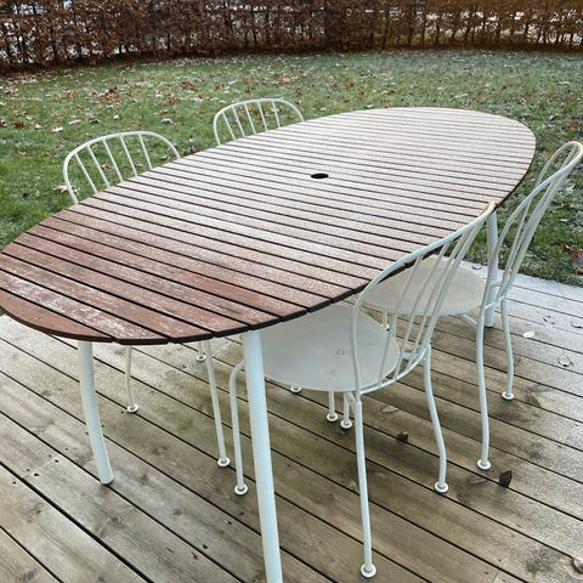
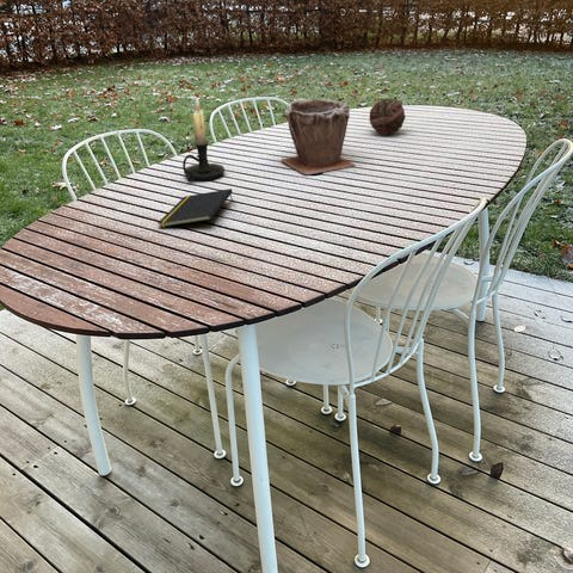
+ notepad (196, 207)
+ decorative ball (387, 116)
+ candle holder (197, 138)
+ plant pot (316, 134)
